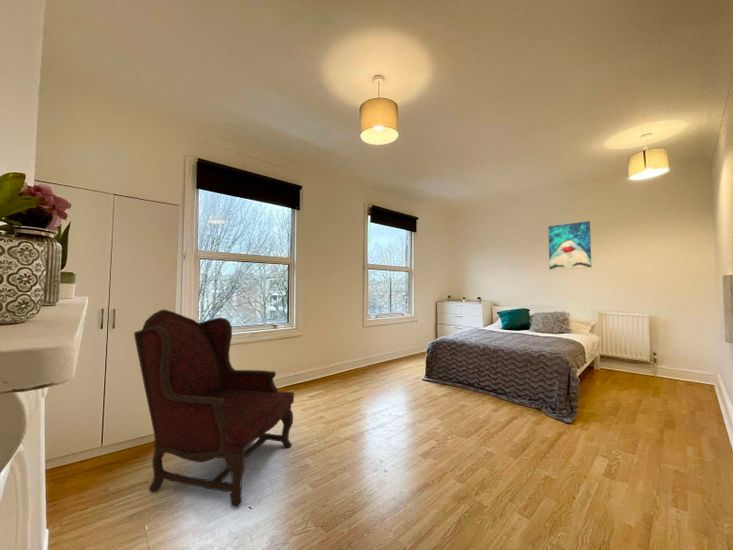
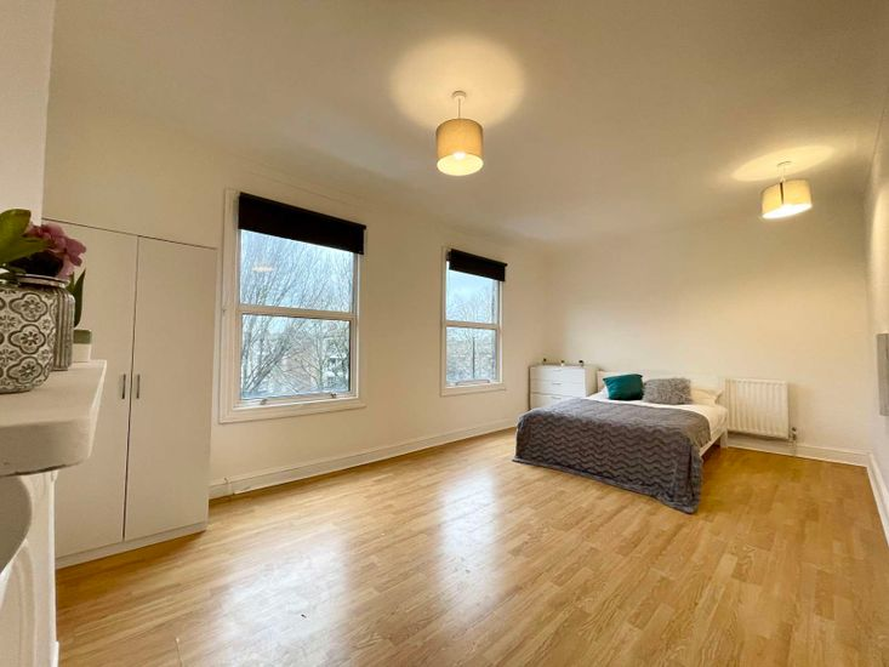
- armchair (217, 386)
- wall art (569, 246)
